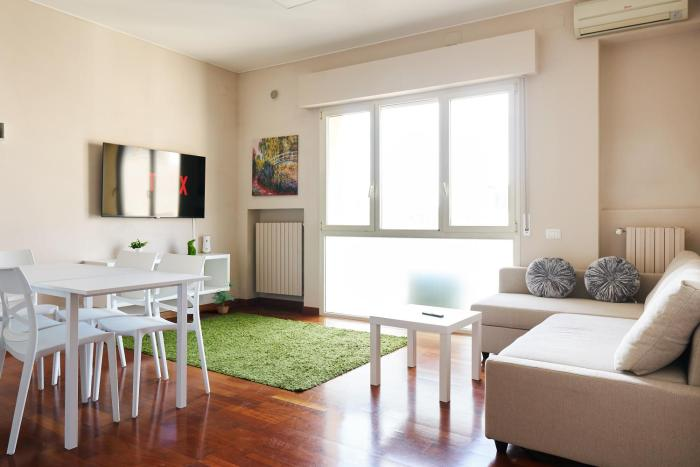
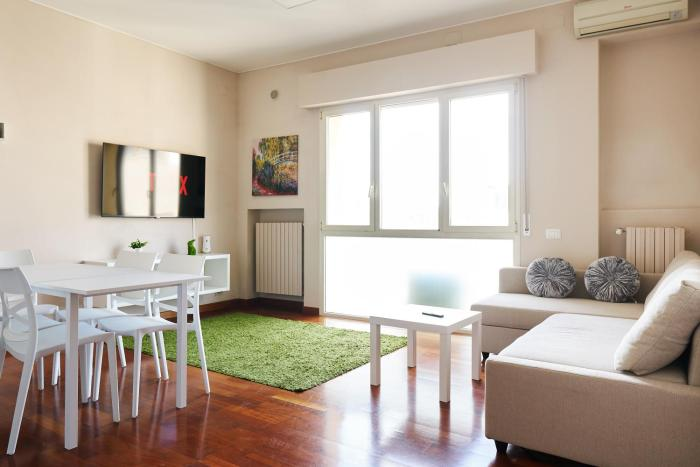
- potted plant (221, 296)
